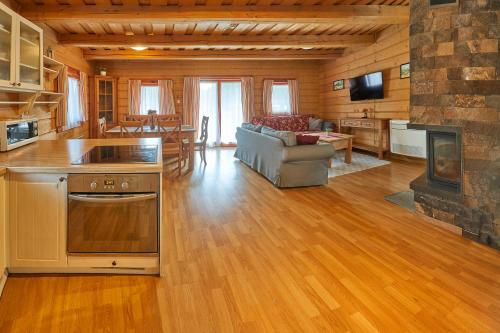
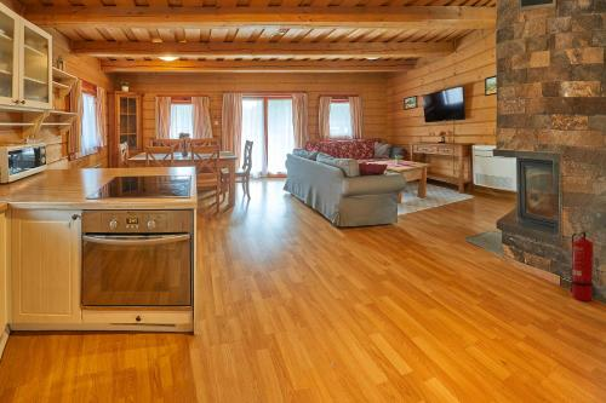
+ fire extinguisher (584, 261)
